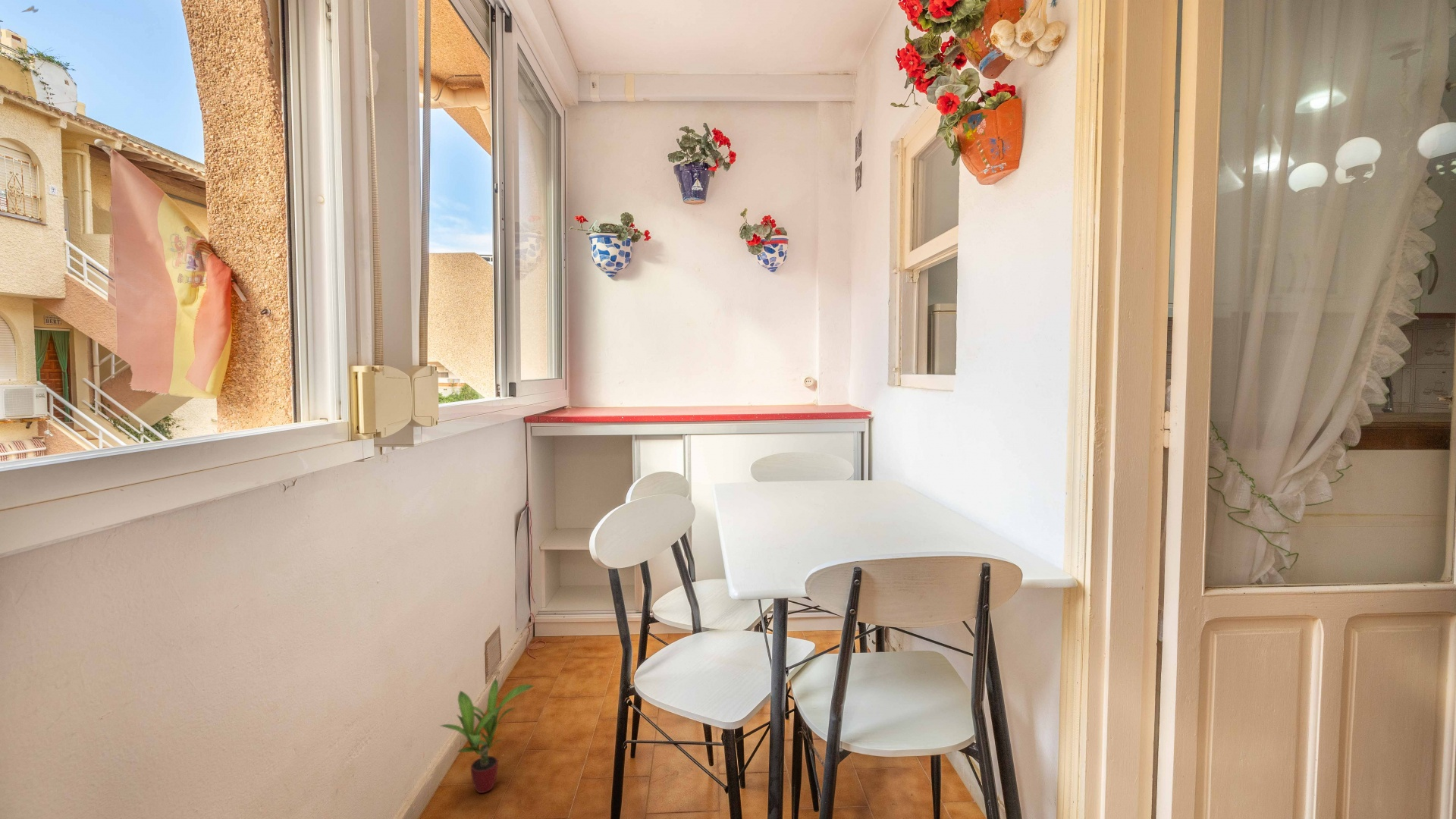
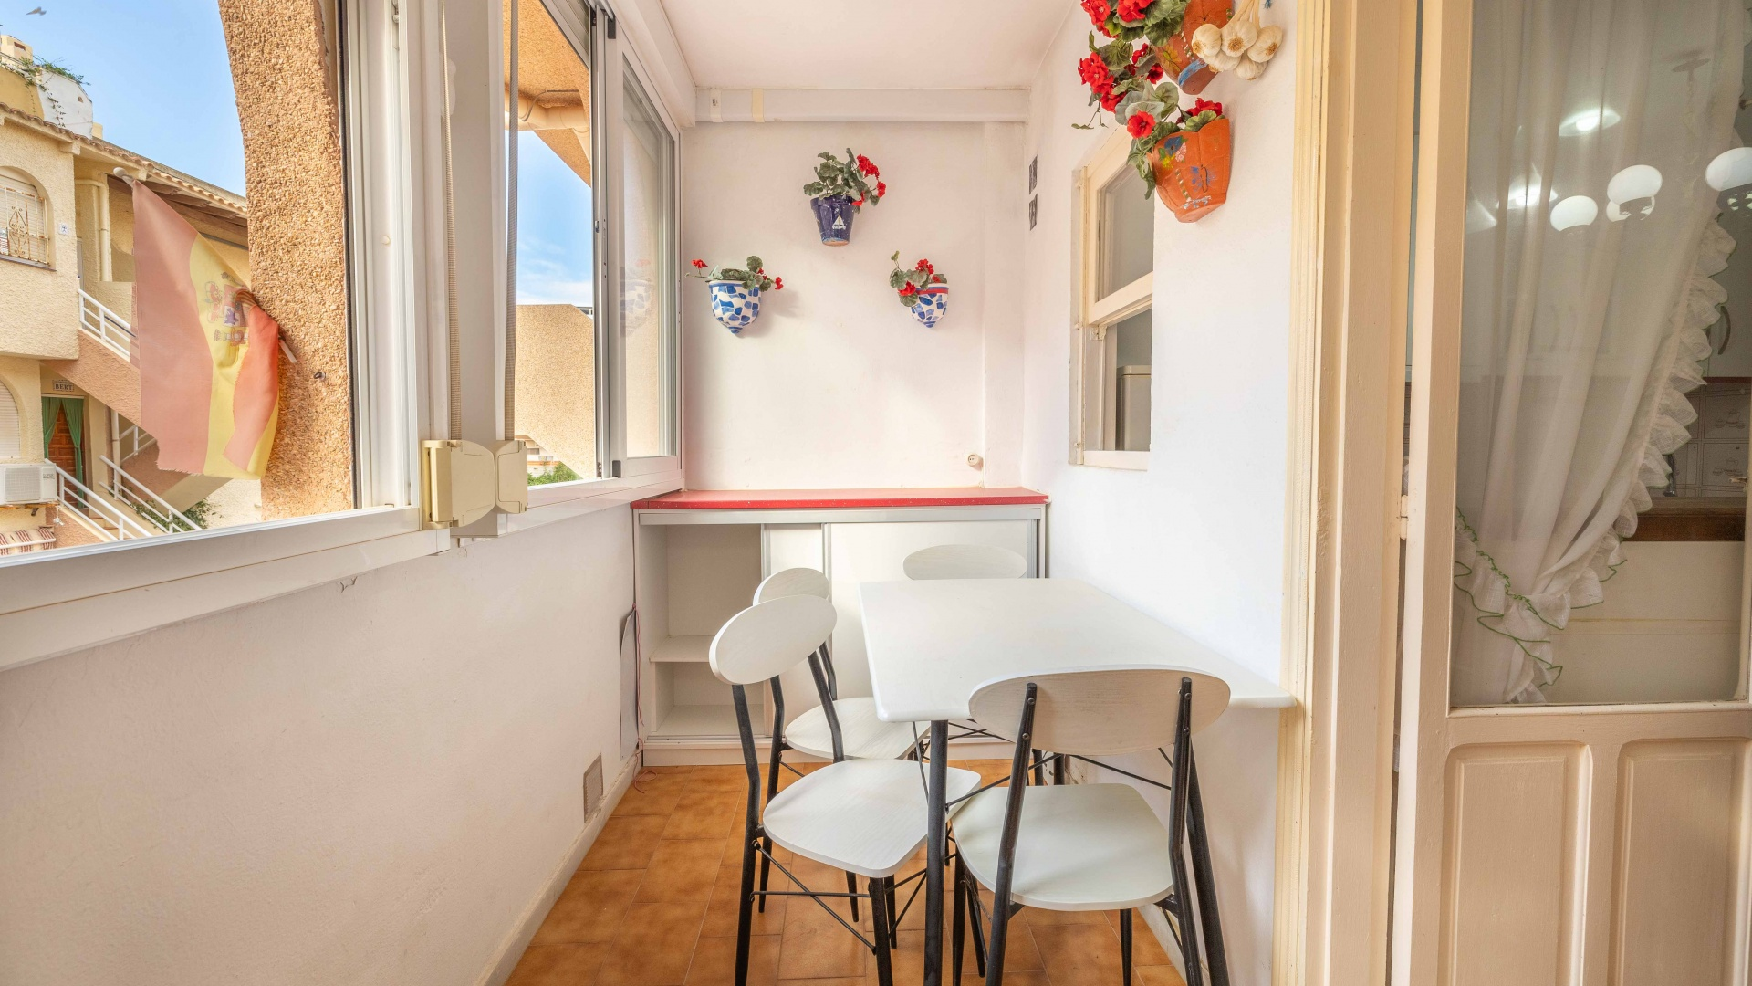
- potted plant (491, 742)
